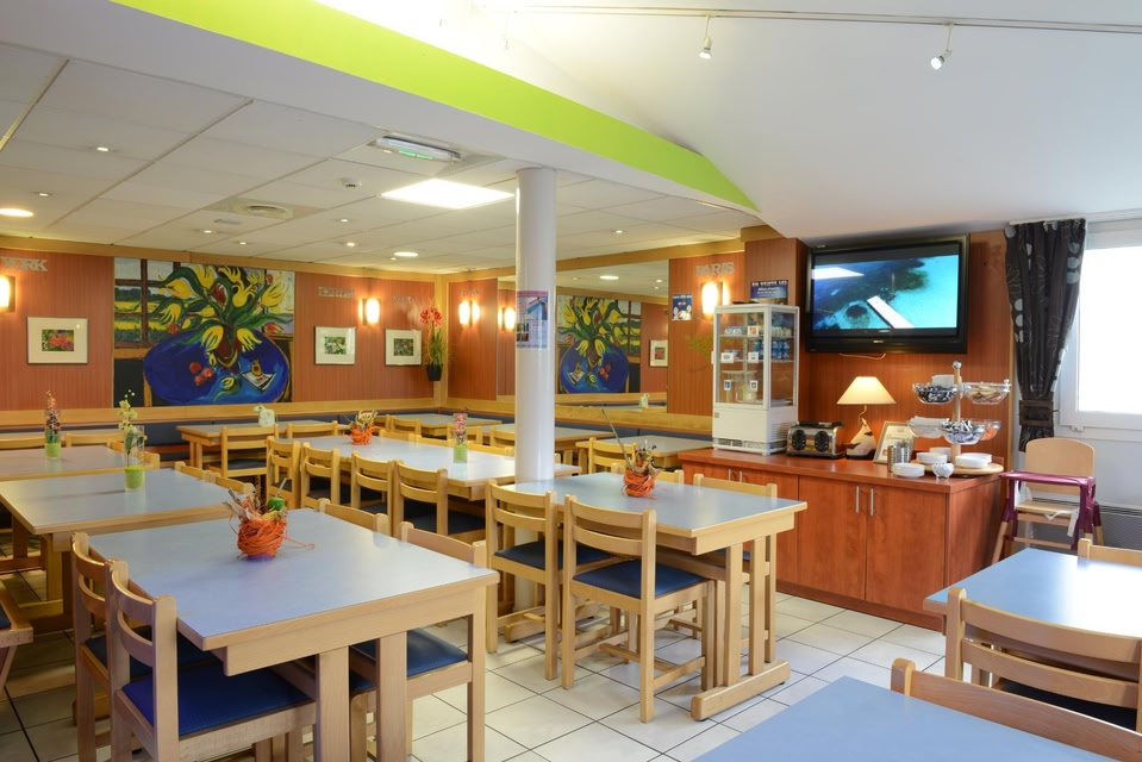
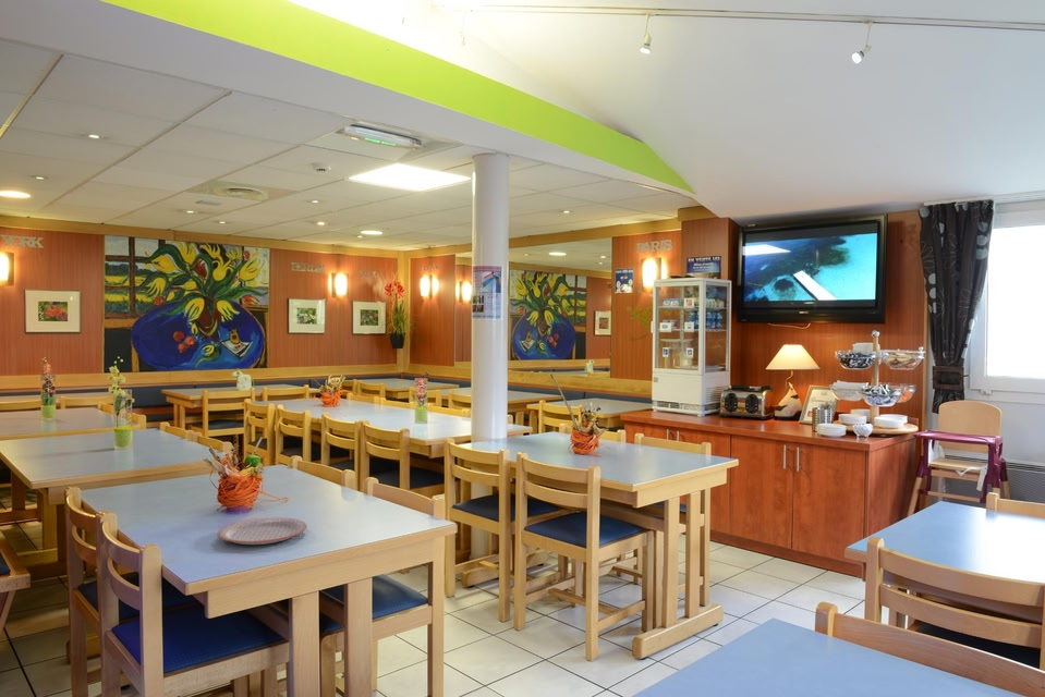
+ plate (263, 531)
